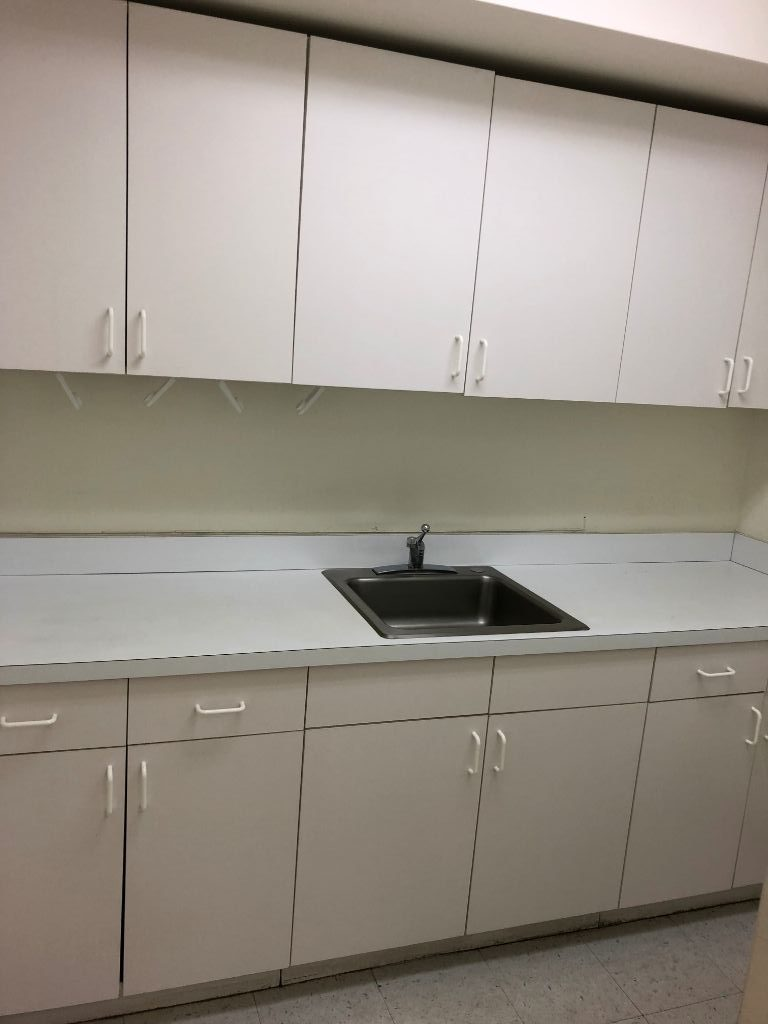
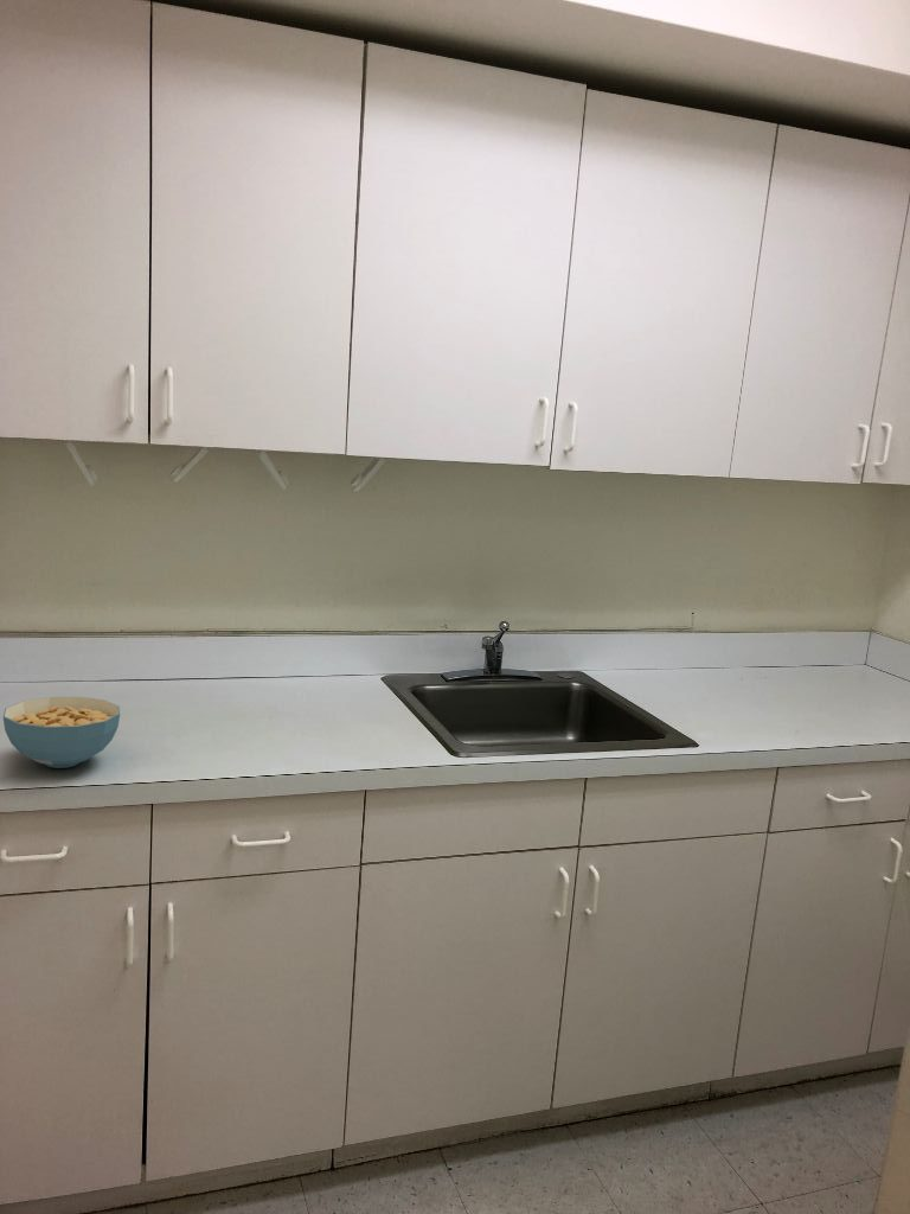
+ cereal bowl (62, 736)
